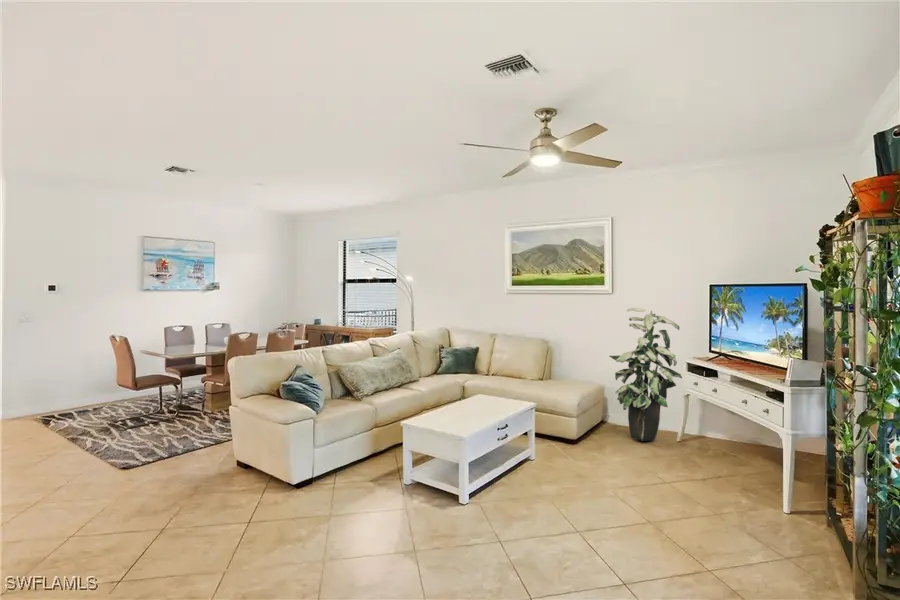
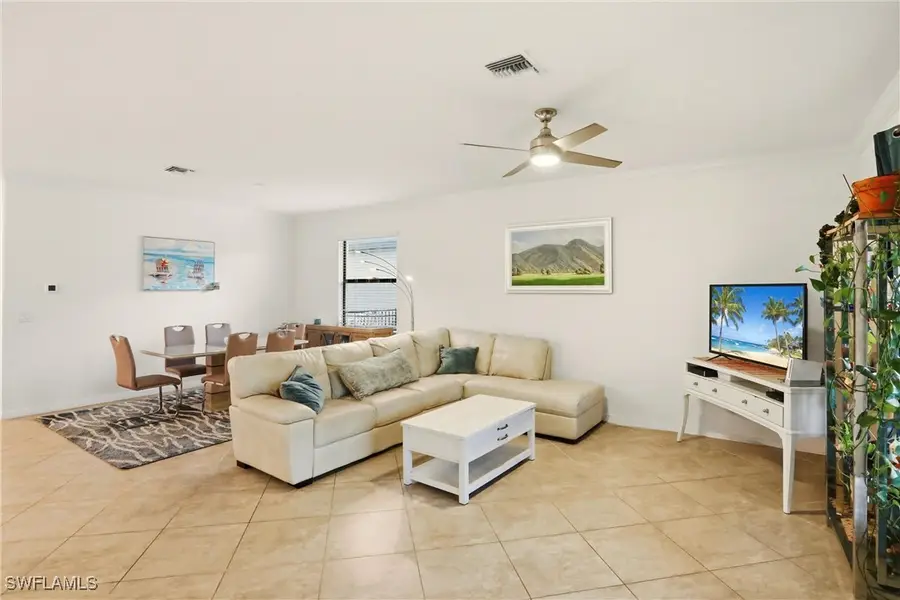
- indoor plant (643, 373)
